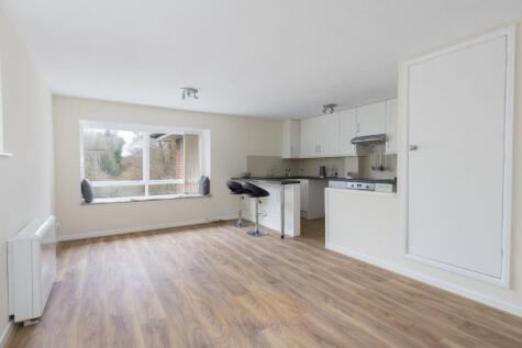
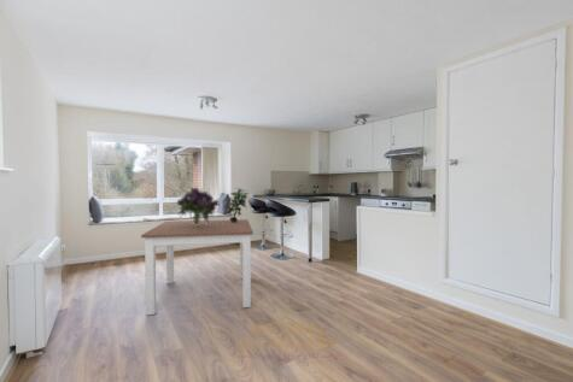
+ dining table (204, 242)
+ potted plant (238, 204)
+ bouquet (197, 206)
